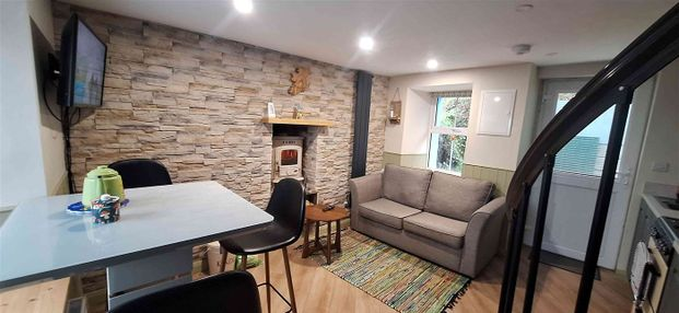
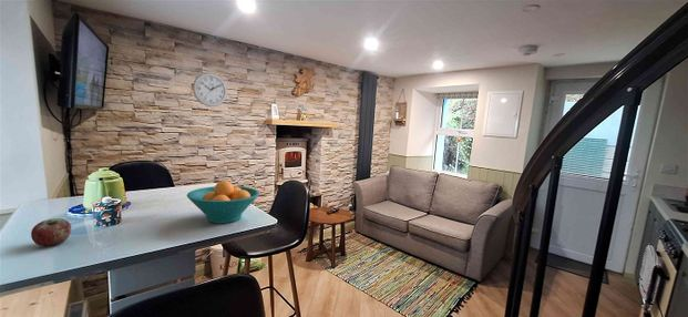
+ apple (51, 232)
+ fruit bowl (224, 200)
+ wall clock (210, 90)
